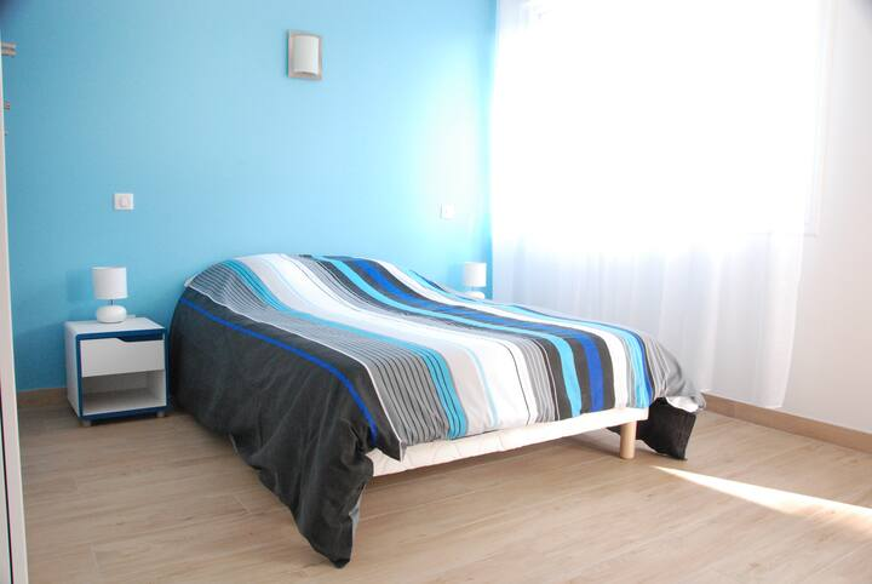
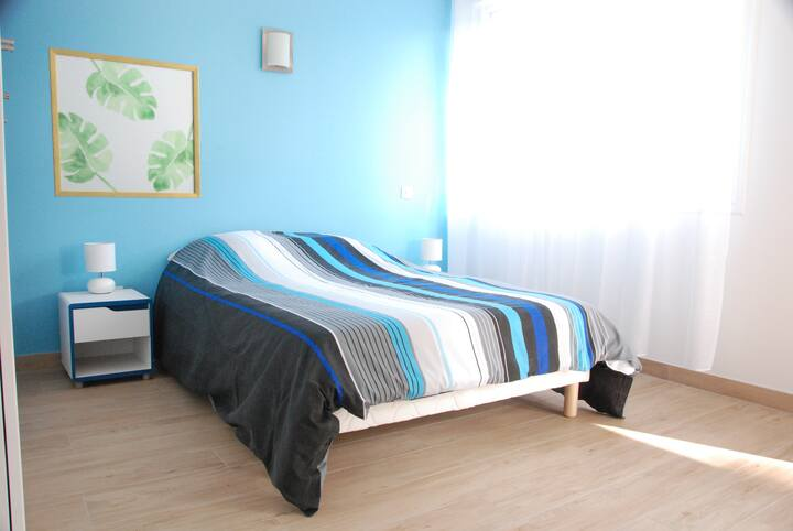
+ wall art (129, 128)
